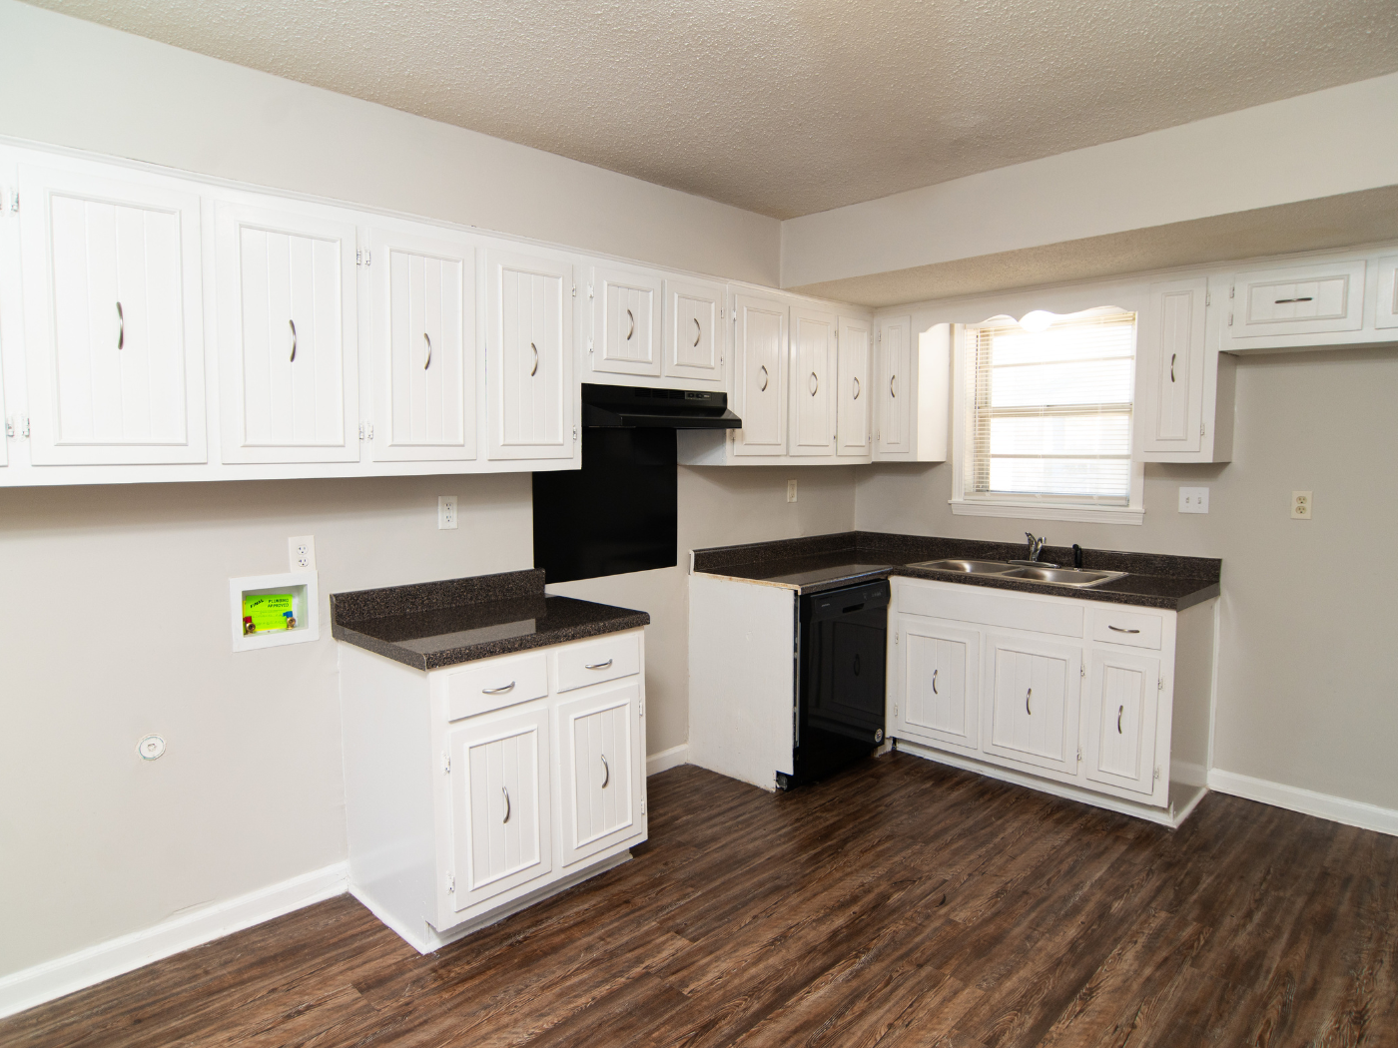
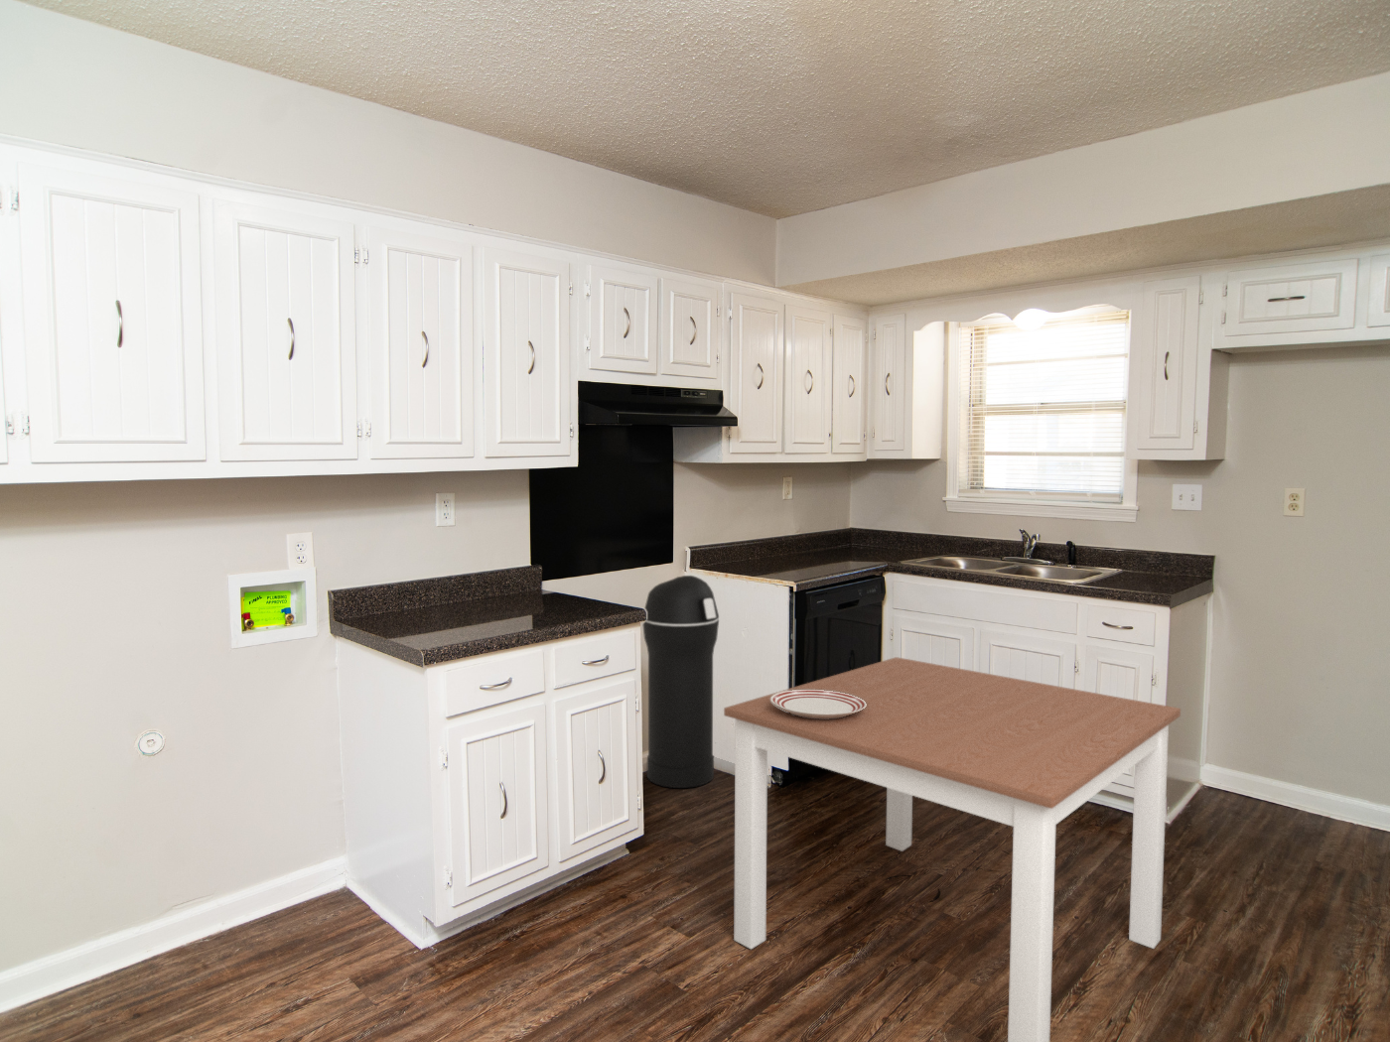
+ dinner plate (818, 704)
+ trash can (682, 675)
+ dining table (954, 808)
